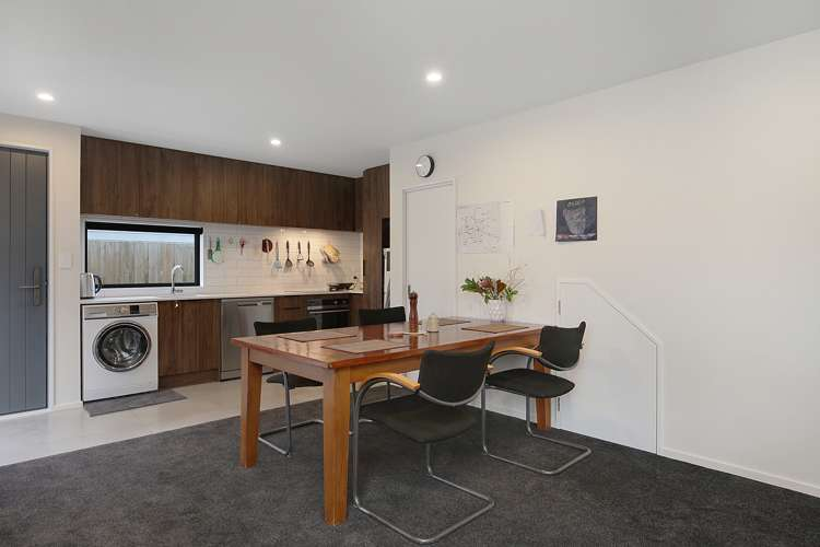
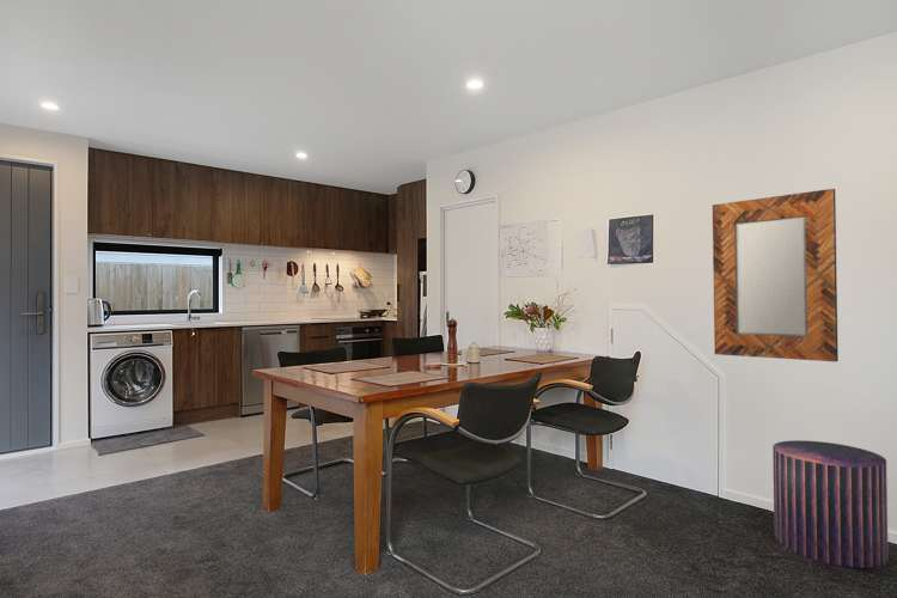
+ home mirror (770, 277)
+ stool (826, 498)
